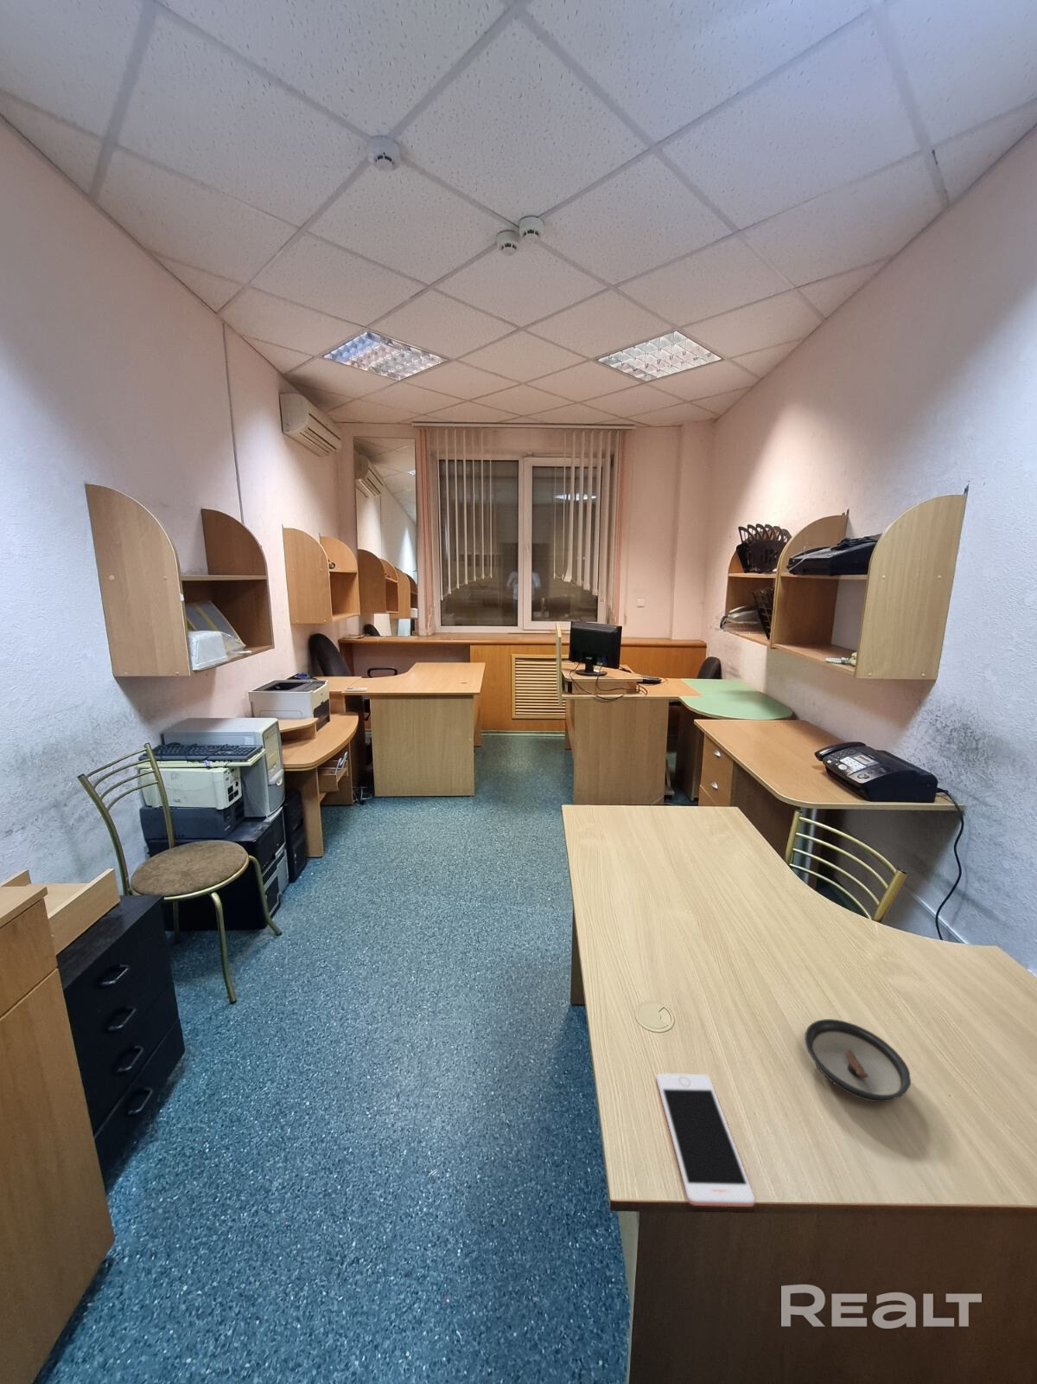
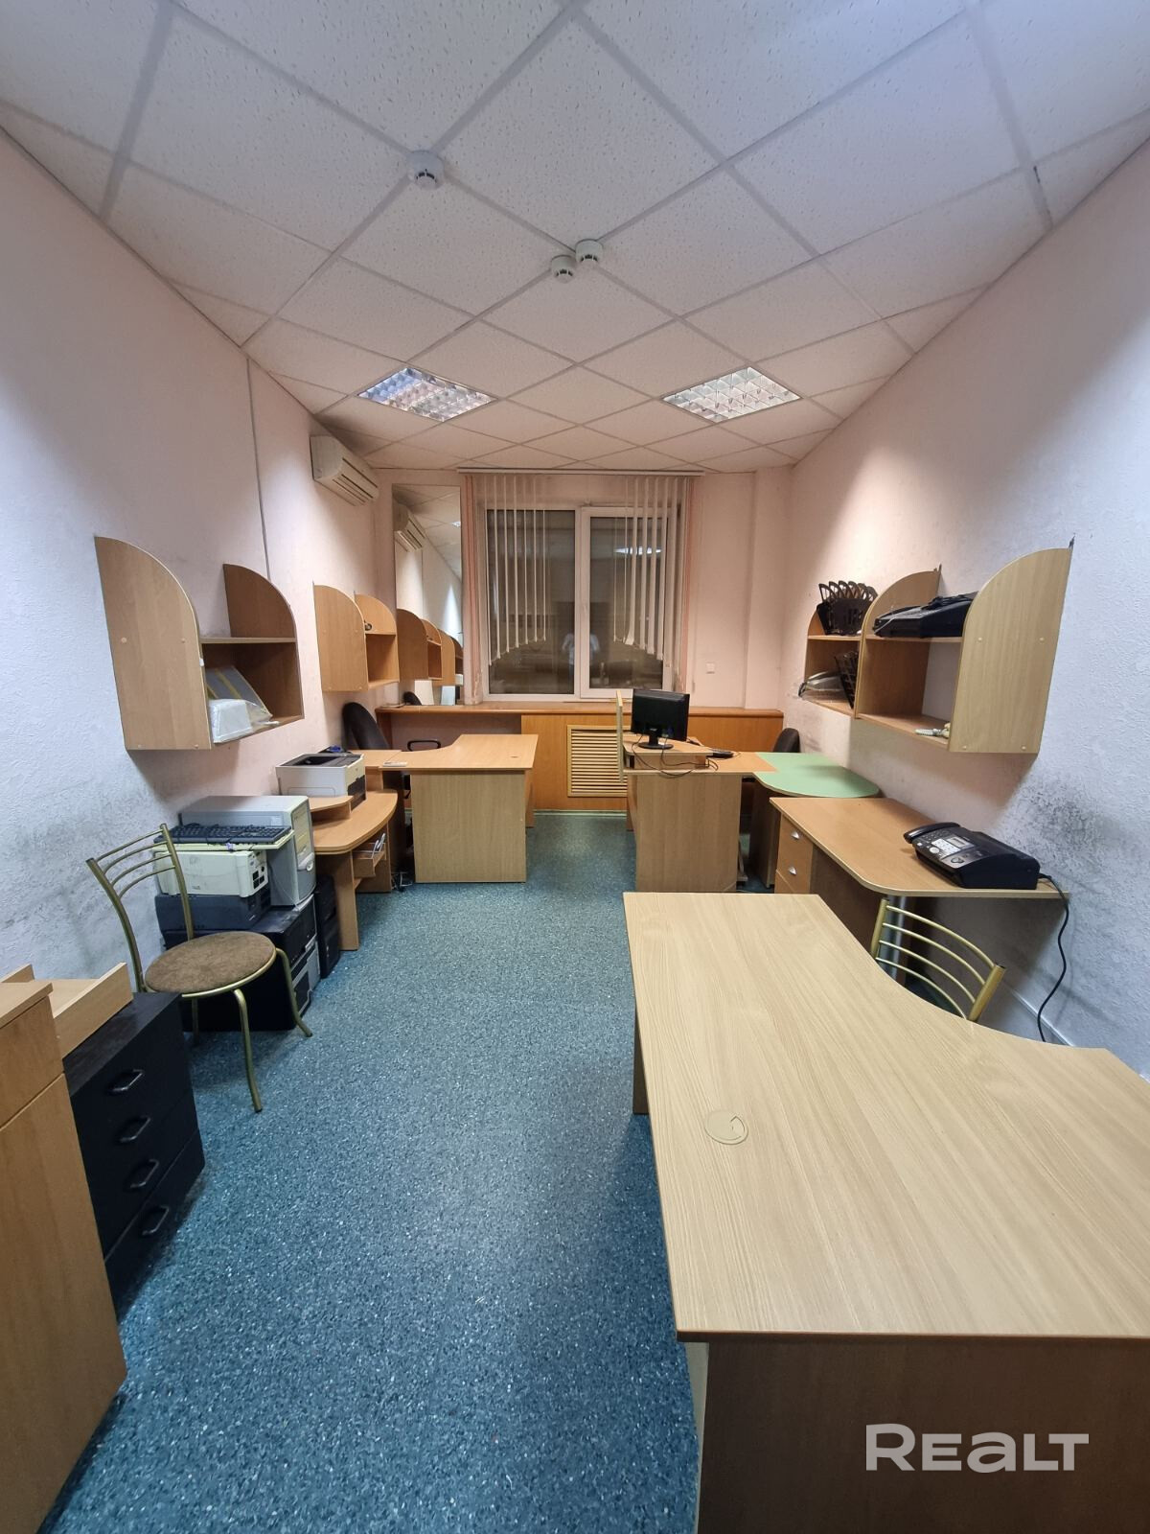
- saucer (854, 1064)
- cell phone (699, 1132)
